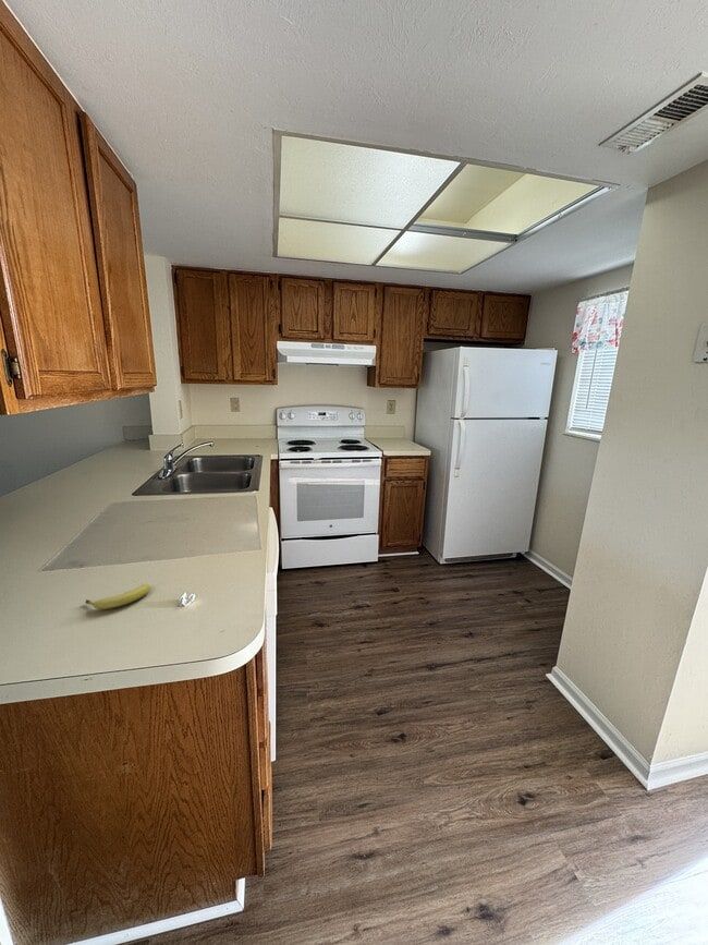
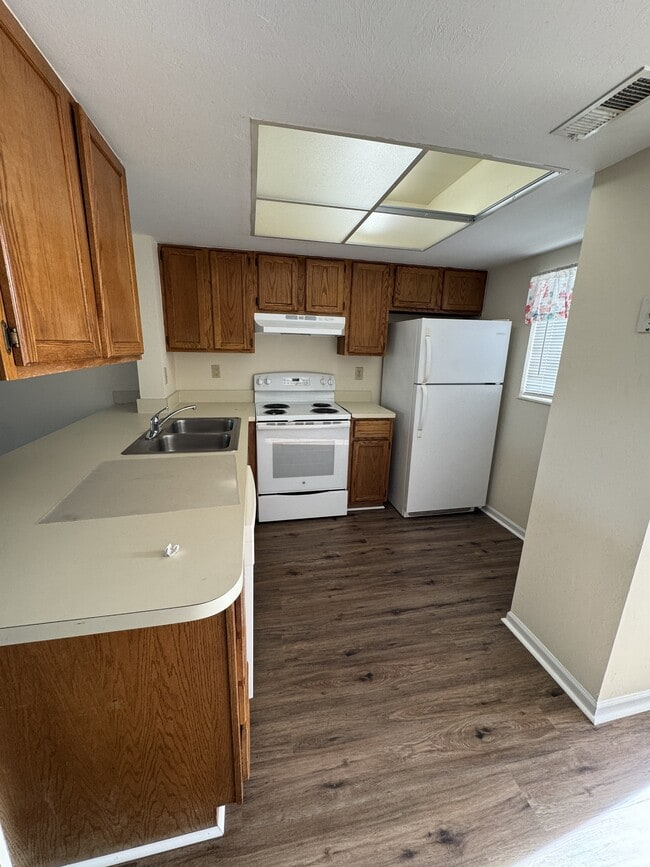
- fruit (119, 595)
